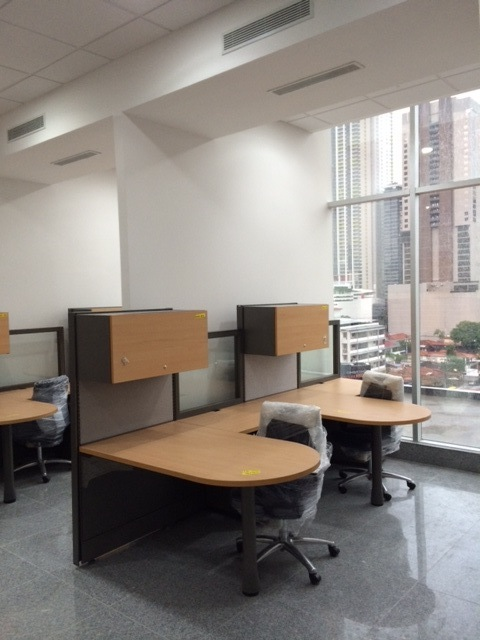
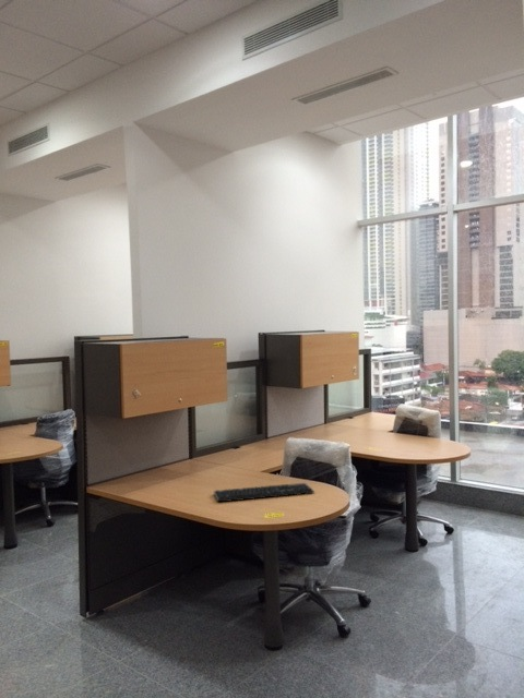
+ keyboard (263, 491)
